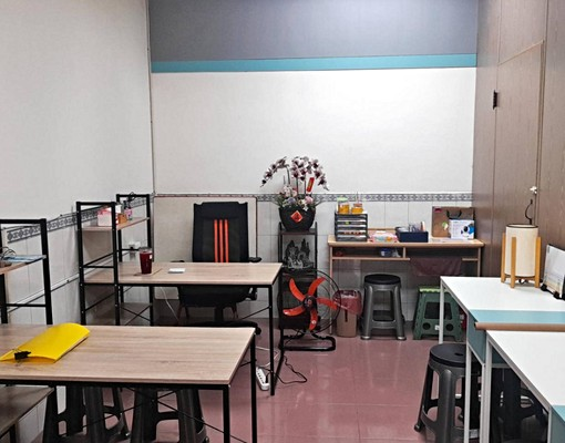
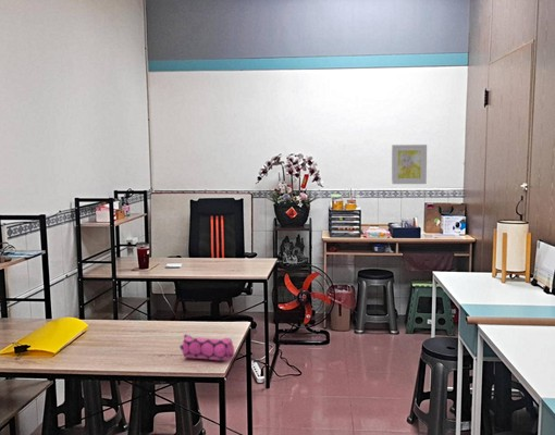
+ wall art (408, 164)
+ pencil case (208, 347)
